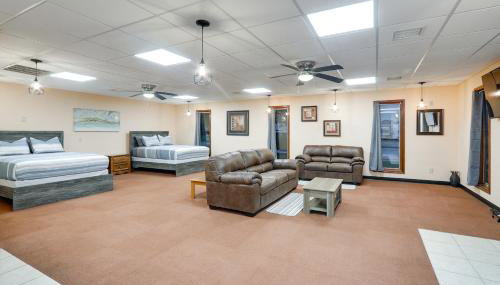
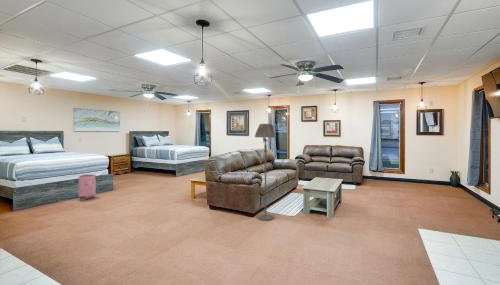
+ bag (87, 186)
+ floor lamp (265, 170)
